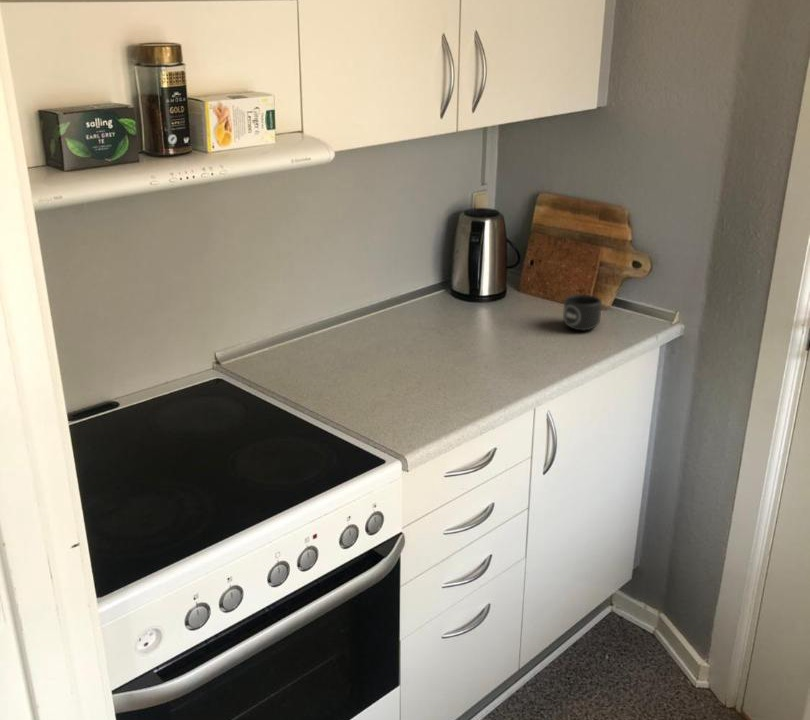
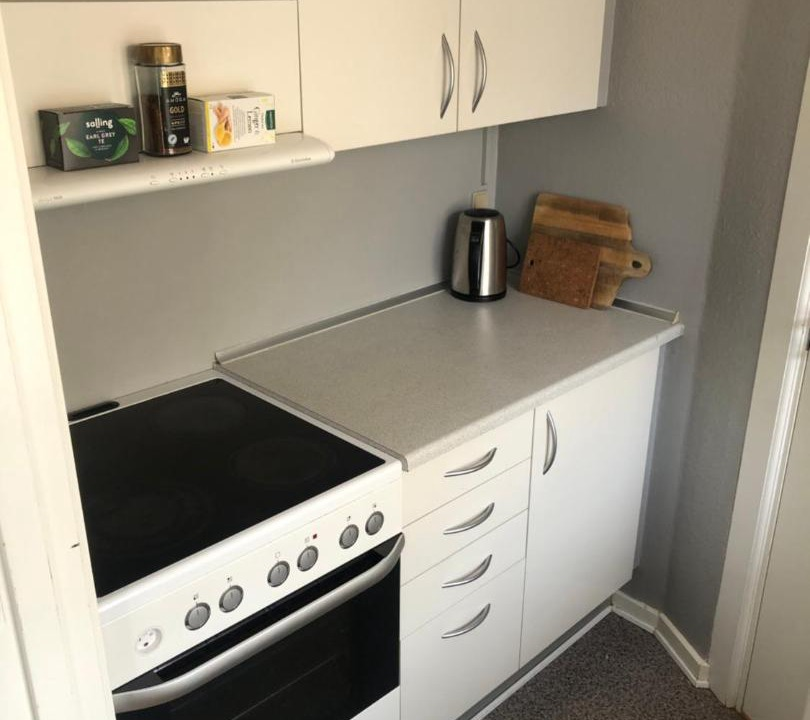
- mug (585, 312)
